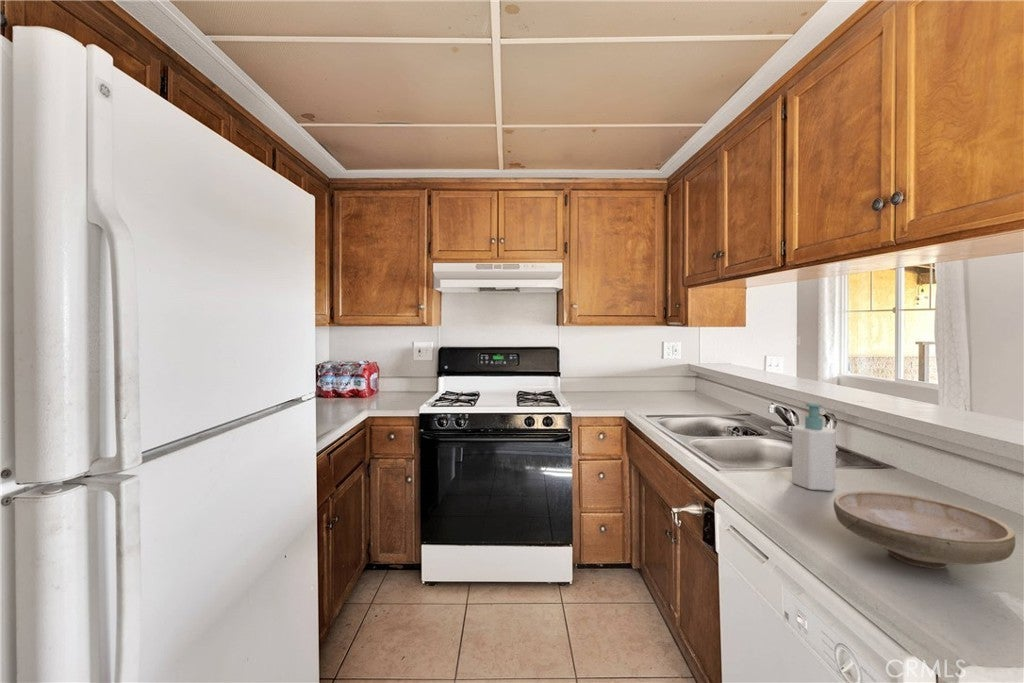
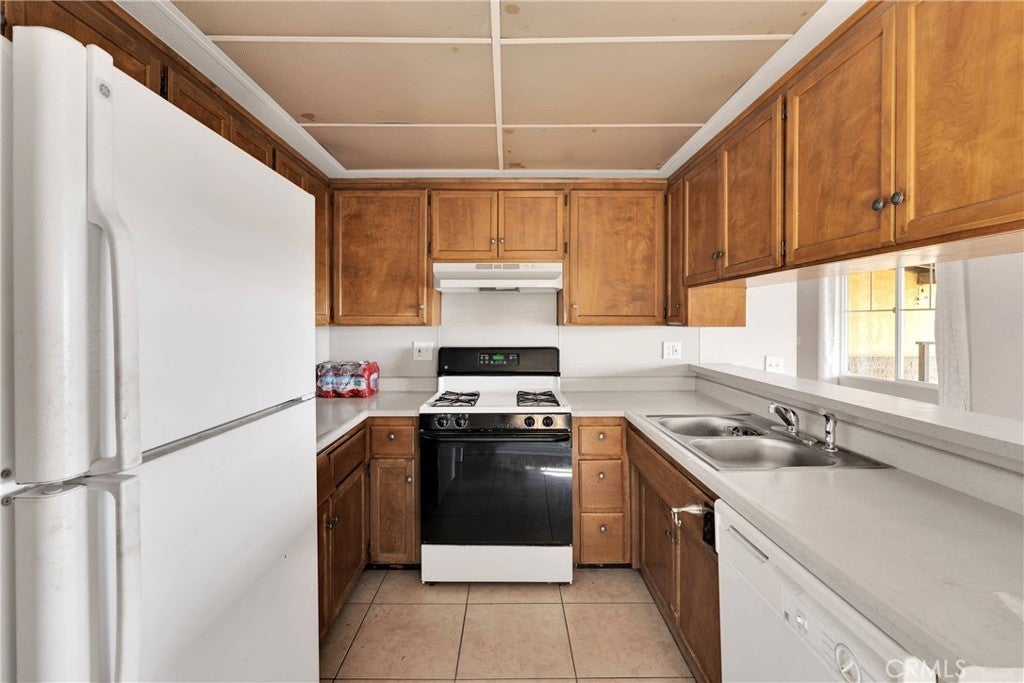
- bowl (915, 534)
- soap bottle (813, 444)
